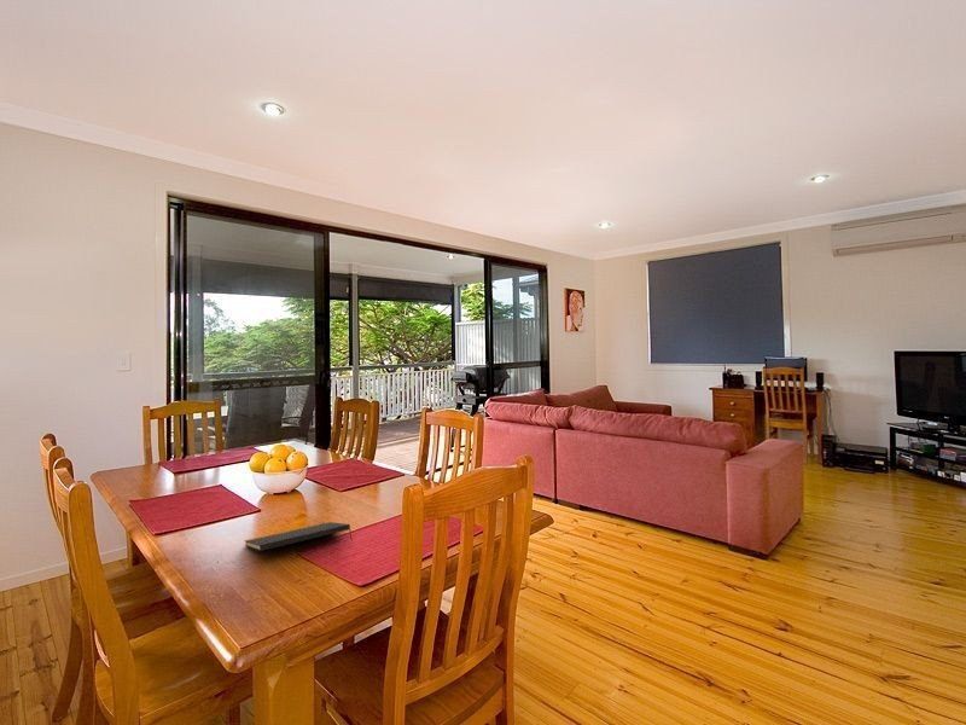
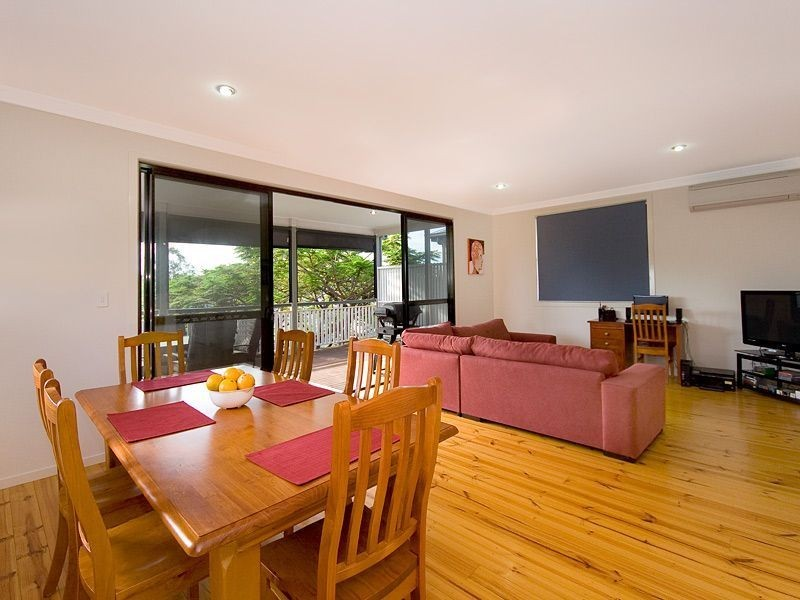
- notepad (297, 534)
